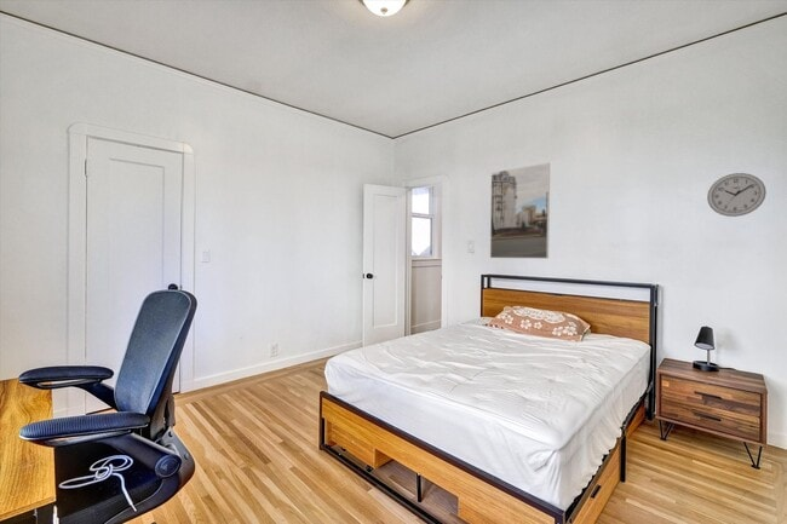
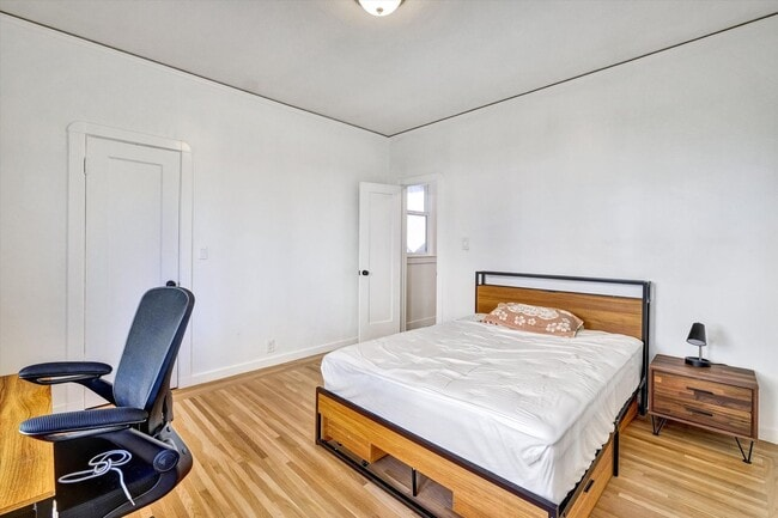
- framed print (518, 213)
- wall clock (735, 194)
